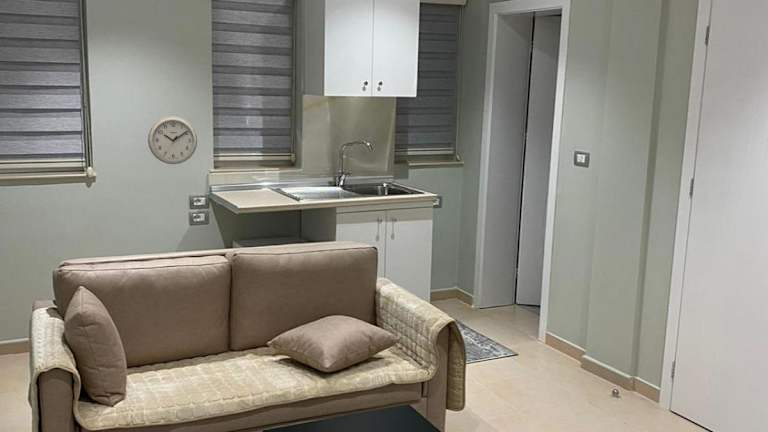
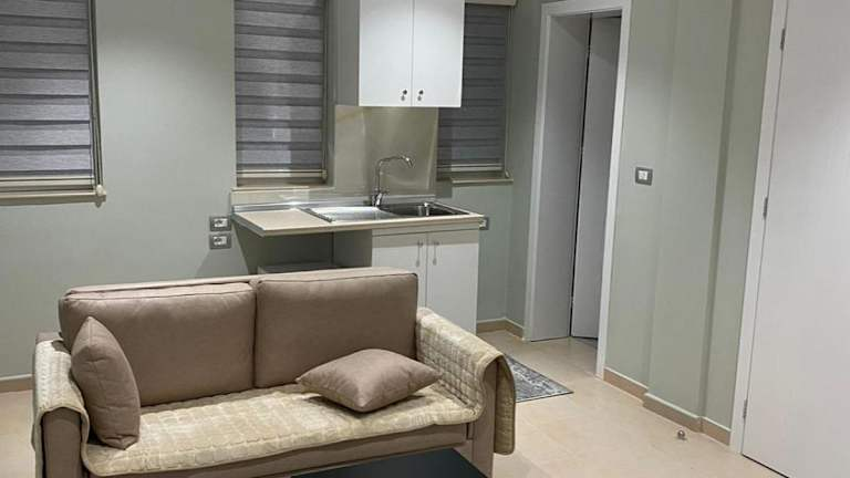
- wall clock (173, 140)
